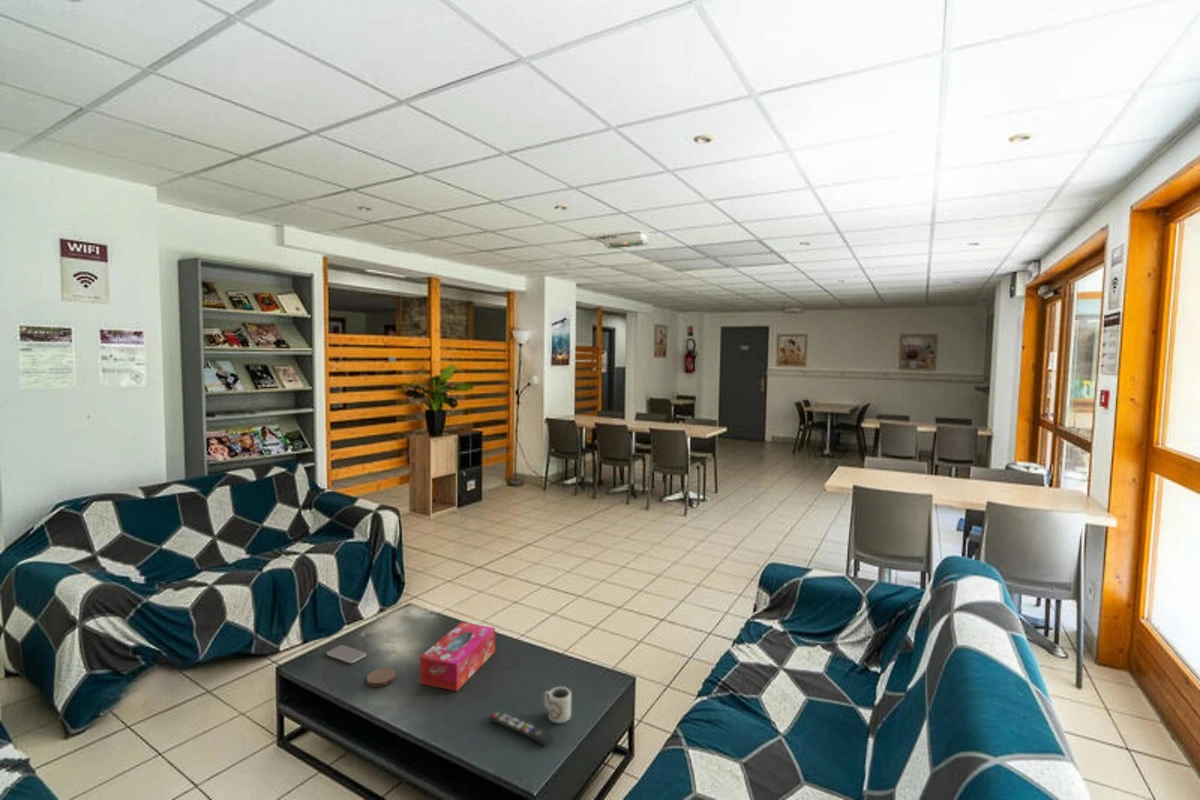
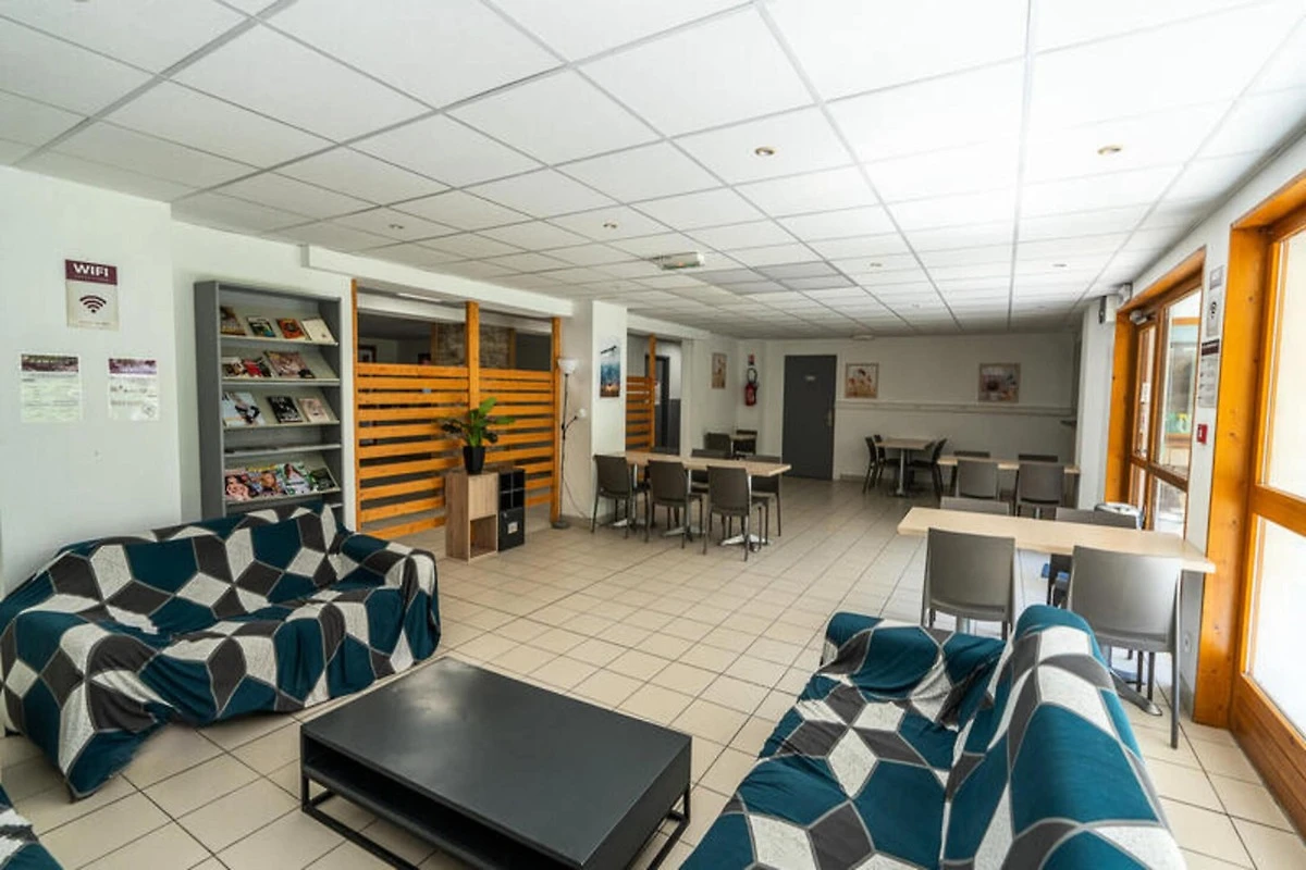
- tissue box (459, 654)
- remote control (520, 727)
- cup (556, 703)
- smartphone (346, 653)
- coaster (381, 677)
